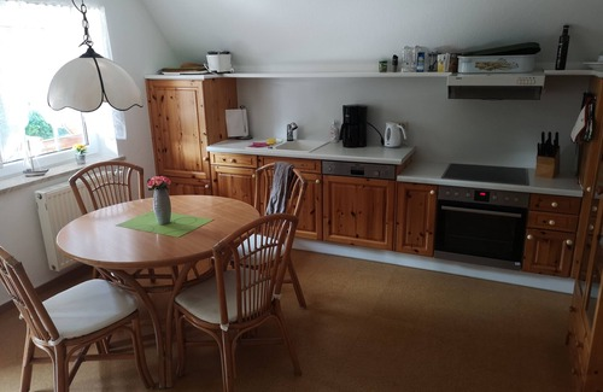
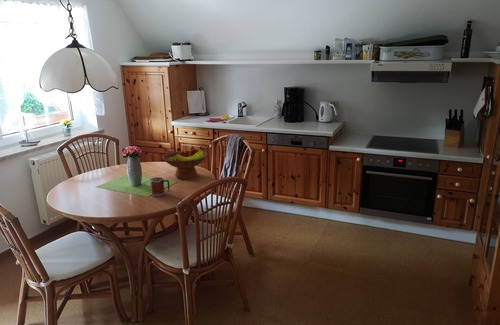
+ mug (159, 186)
+ fruit bowl (185, 161)
